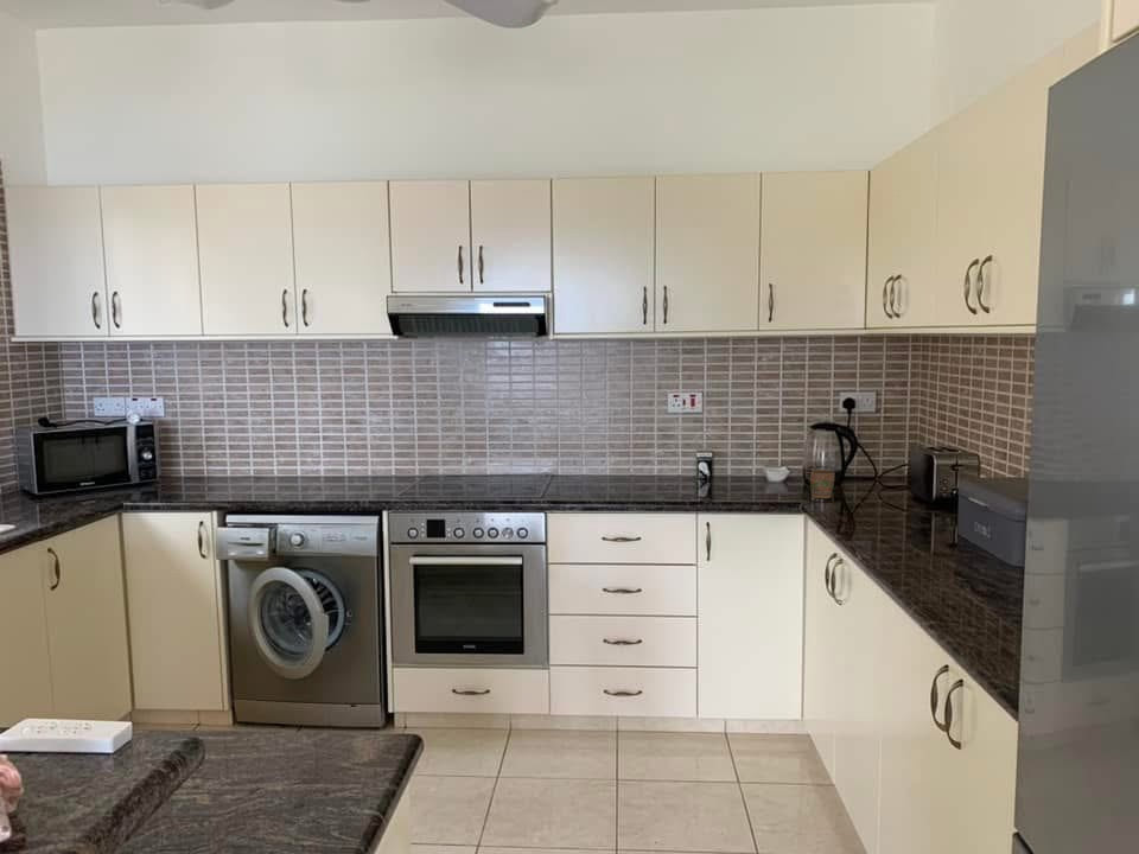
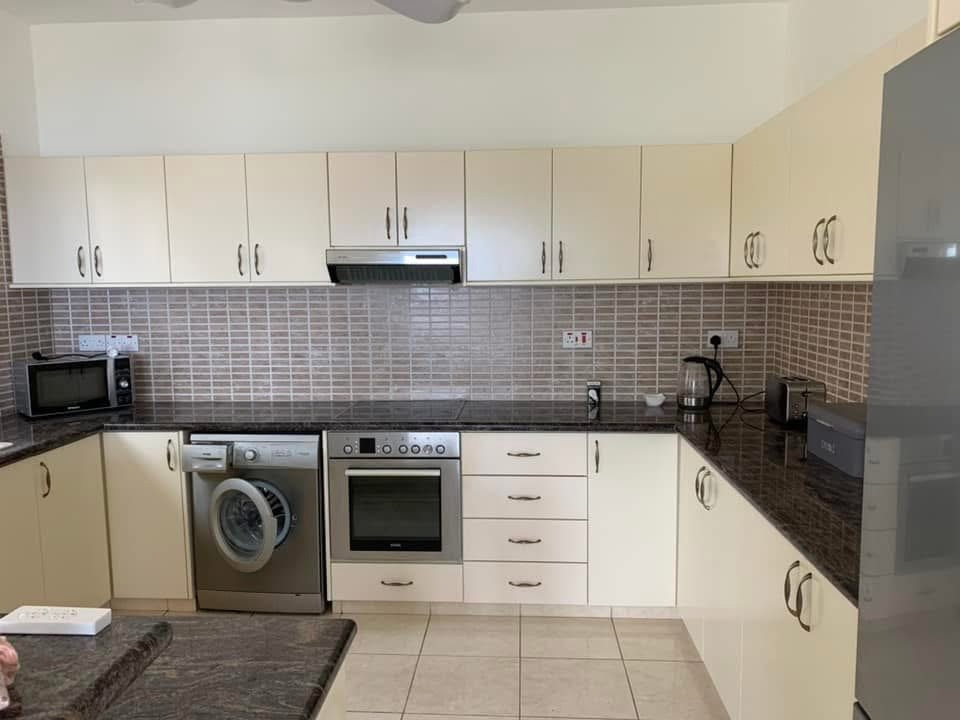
- mug (821, 484)
